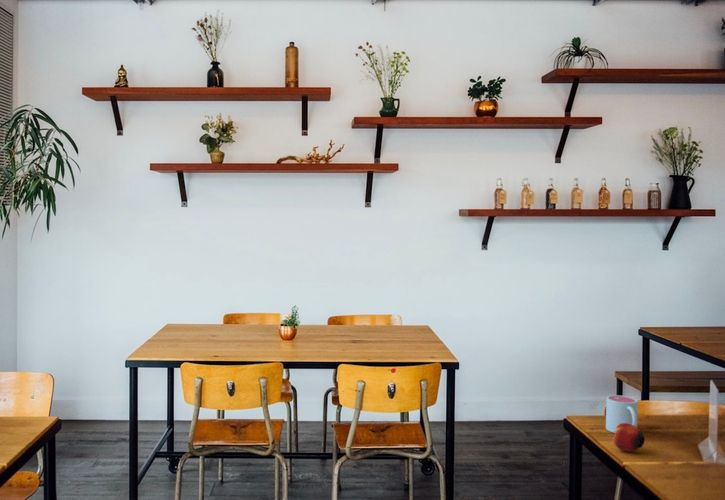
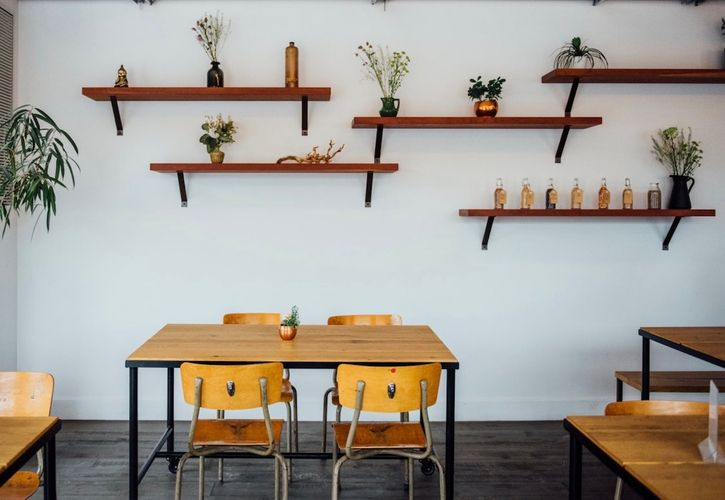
- apple (628, 437)
- mug (624, 416)
